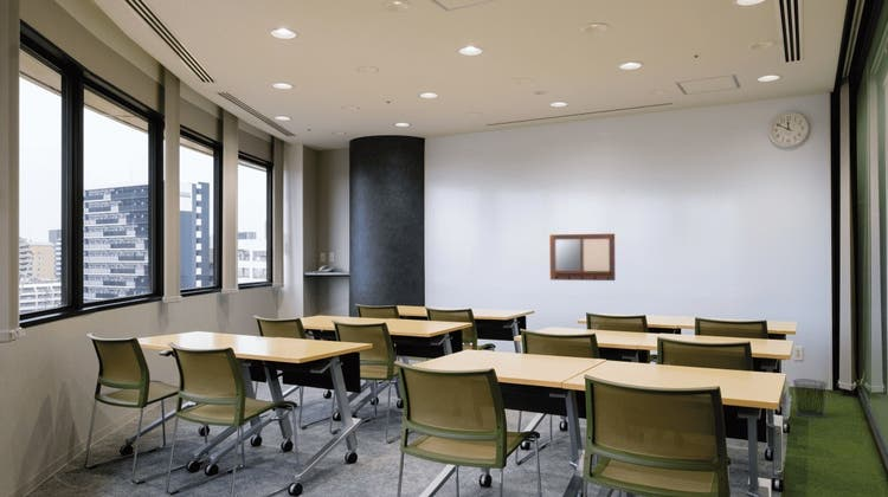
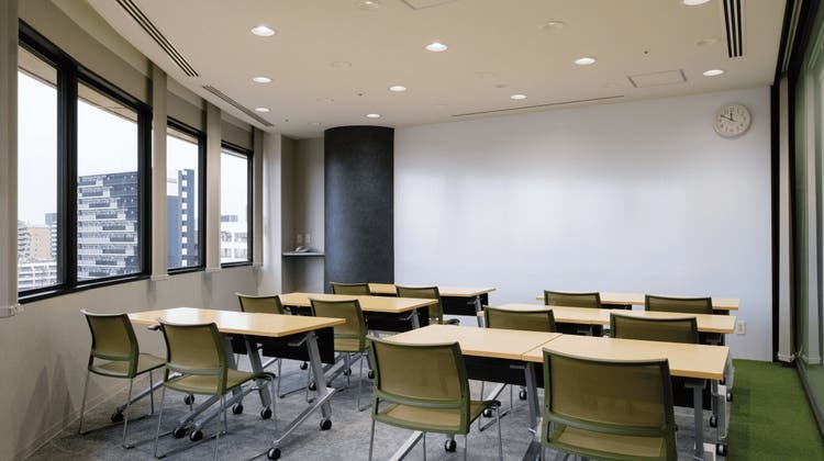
- writing board (581, 257)
- waste bin (809, 398)
